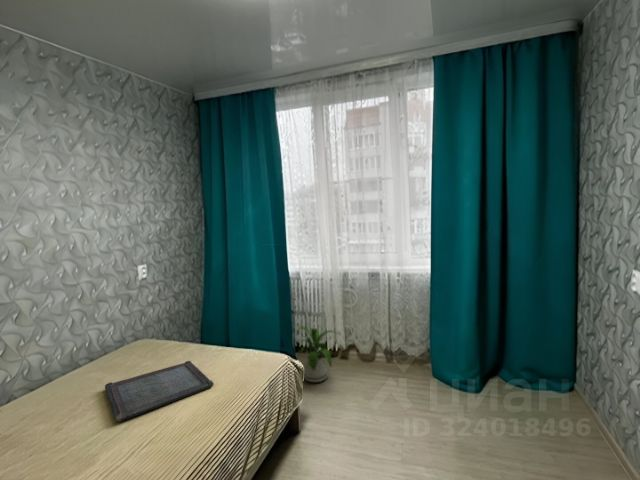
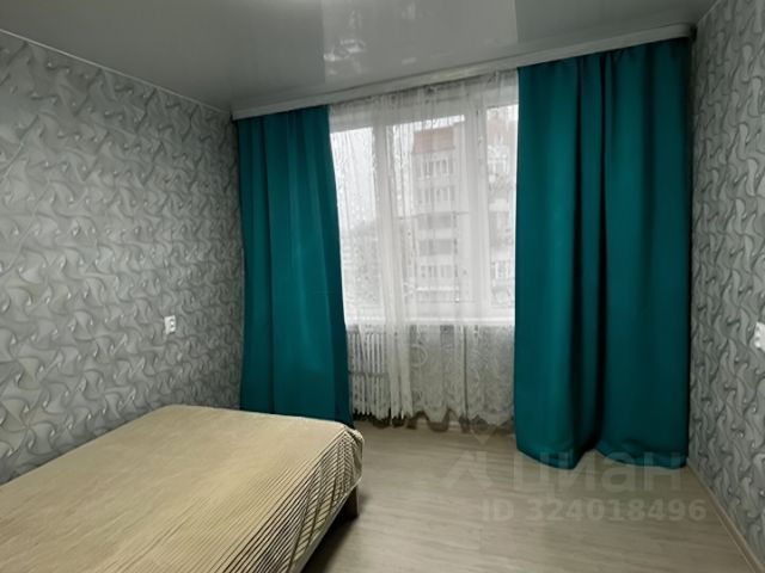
- serving tray (159, 385)
- house plant (317, 347)
